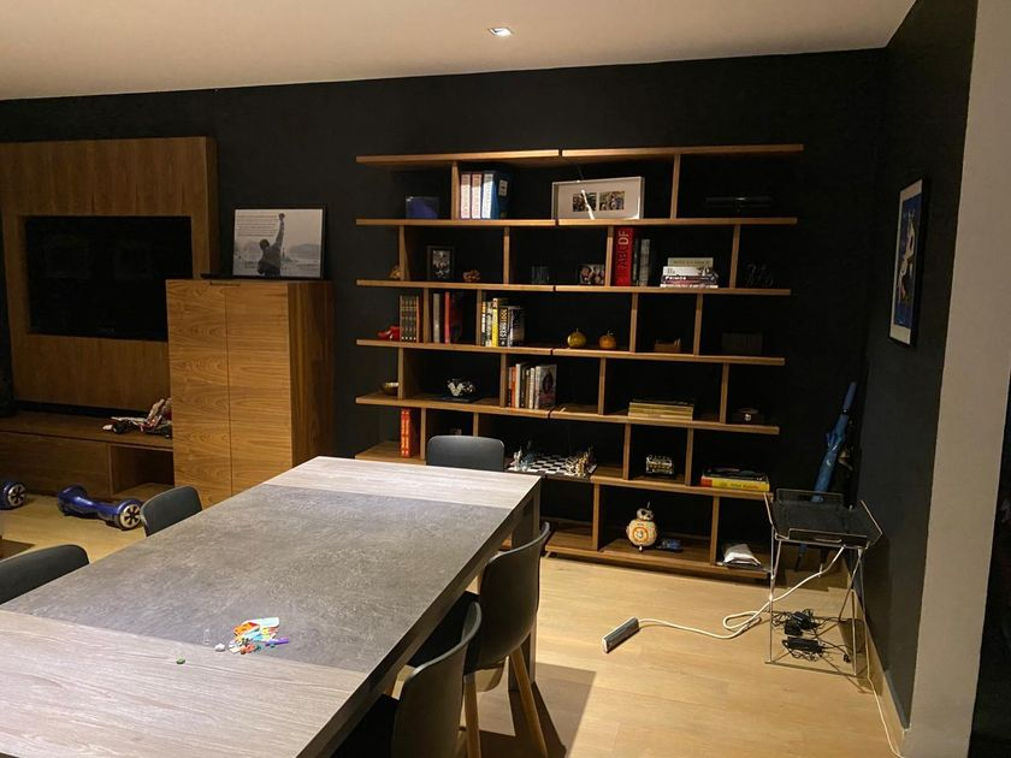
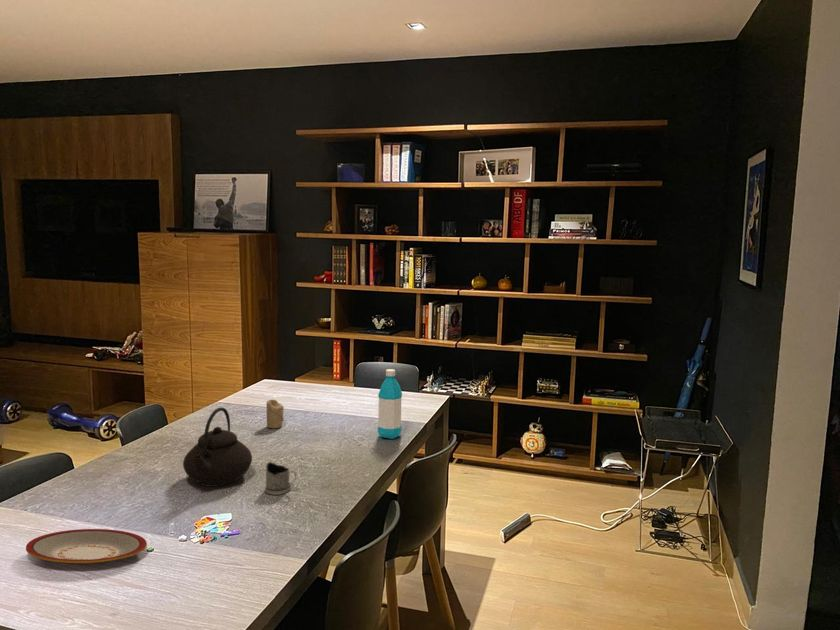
+ candle (275, 413)
+ water bottle (390, 403)
+ plate (87, 549)
+ teapot (214, 446)
+ tea glass holder (281, 477)
